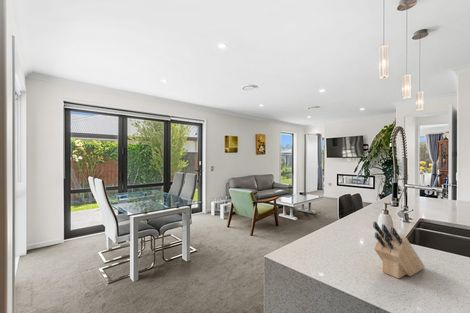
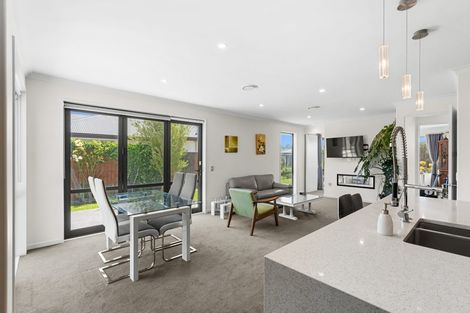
- knife block (397, 245)
